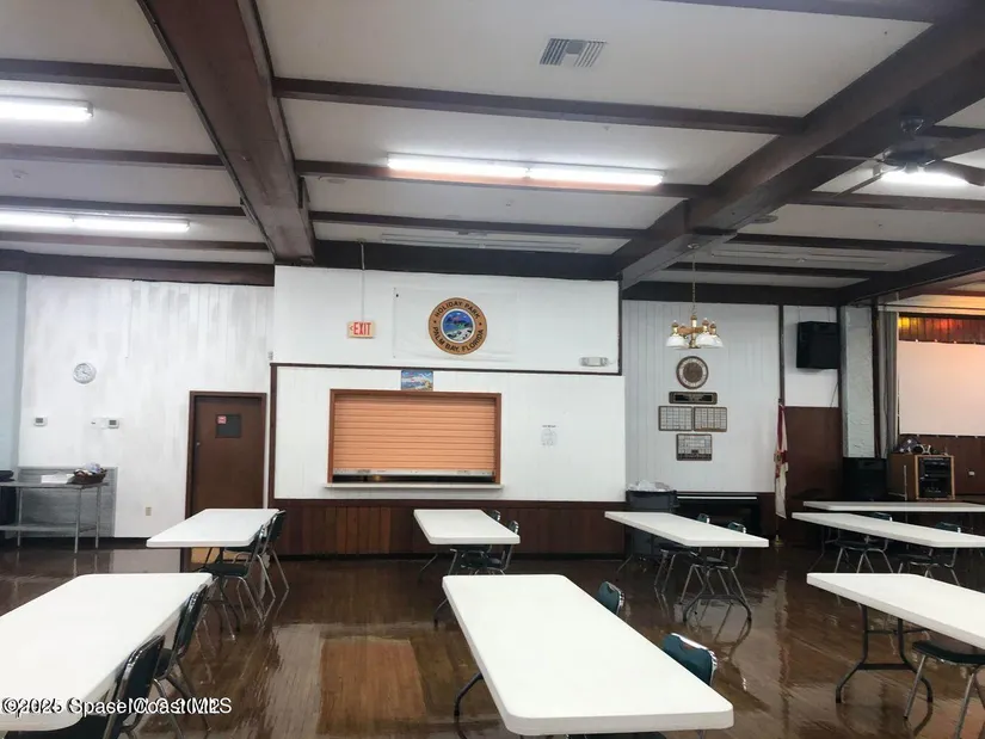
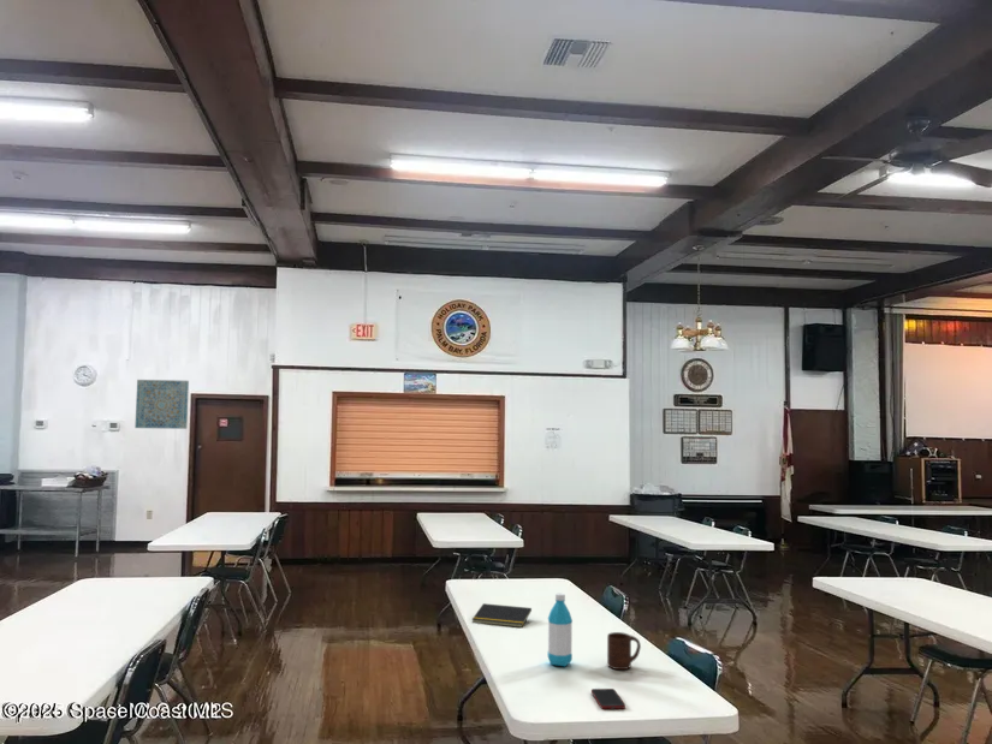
+ notepad (501, 614)
+ wall art (161, 404)
+ cell phone (607, 698)
+ water bottle (559, 629)
+ cup (622, 650)
